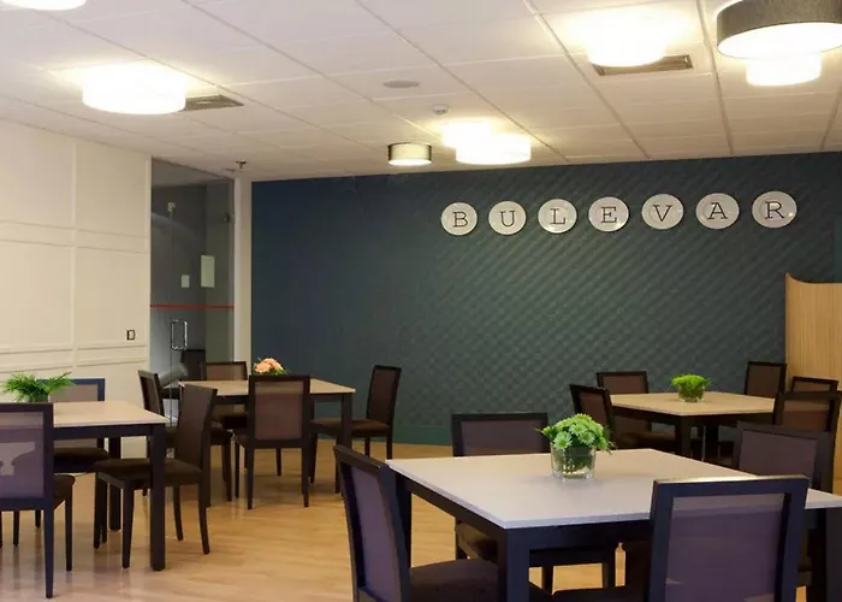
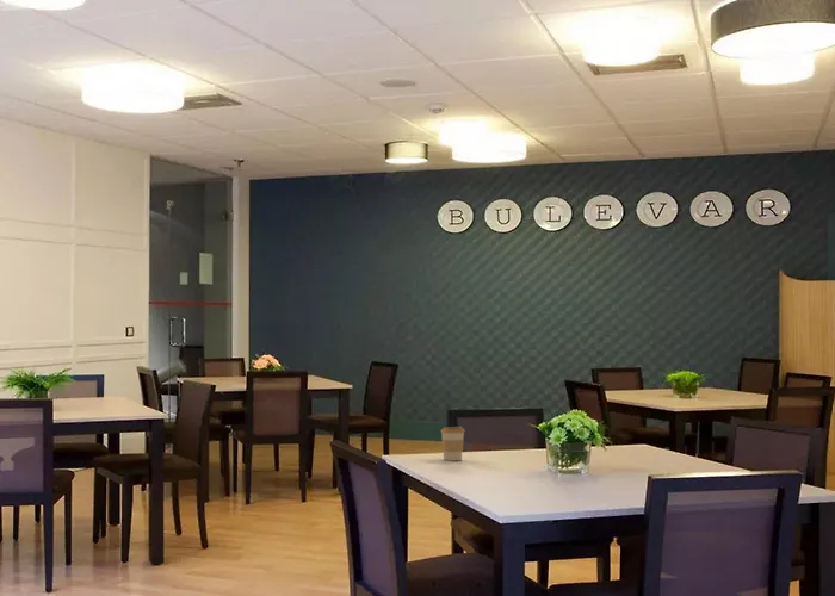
+ coffee cup (452, 442)
